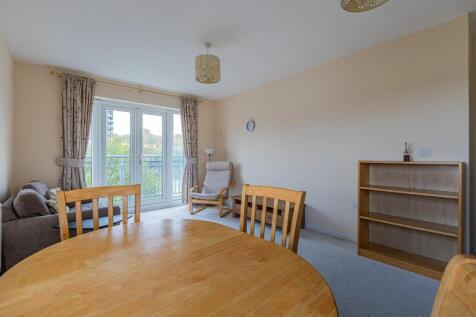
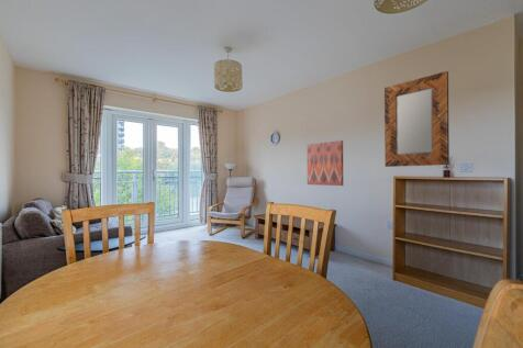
+ wall art (323, 164)
+ home mirror (413, 123)
